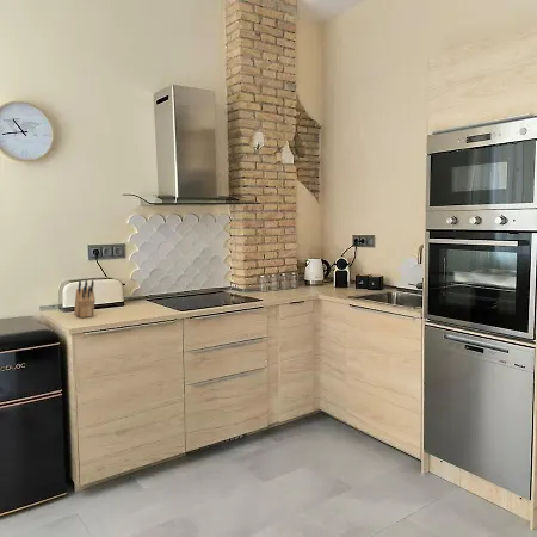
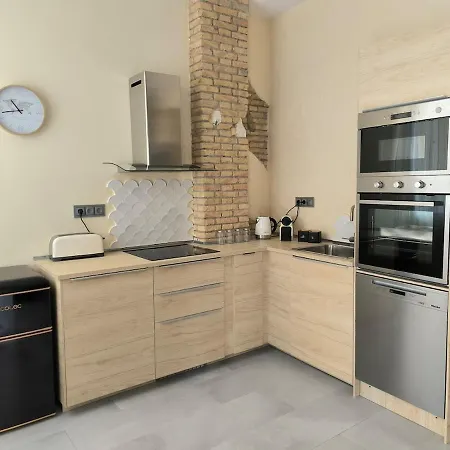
- knife block (84, 296)
